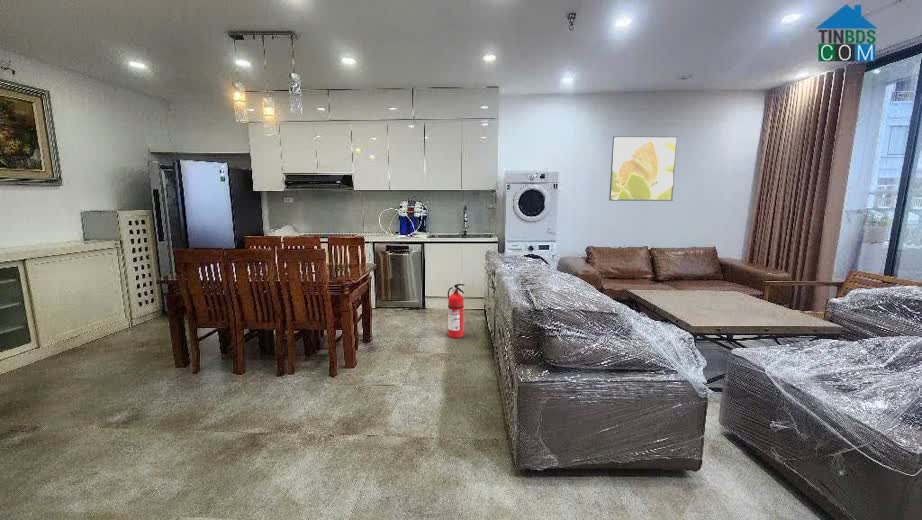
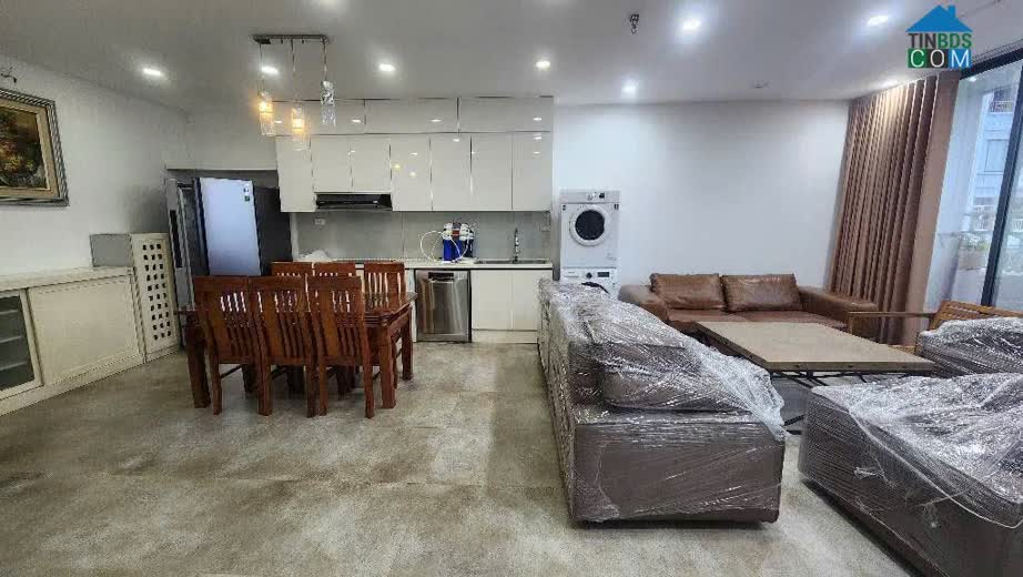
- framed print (642, 168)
- fire extinguisher (455, 309)
